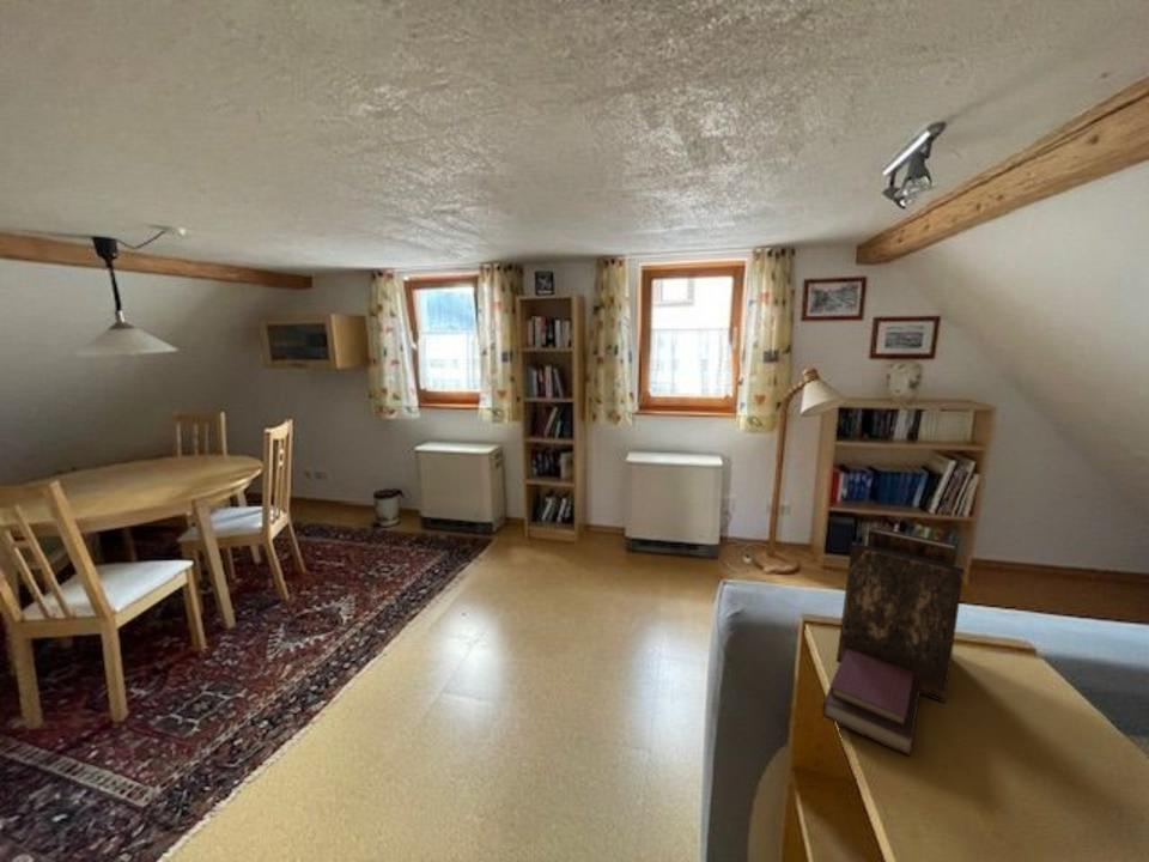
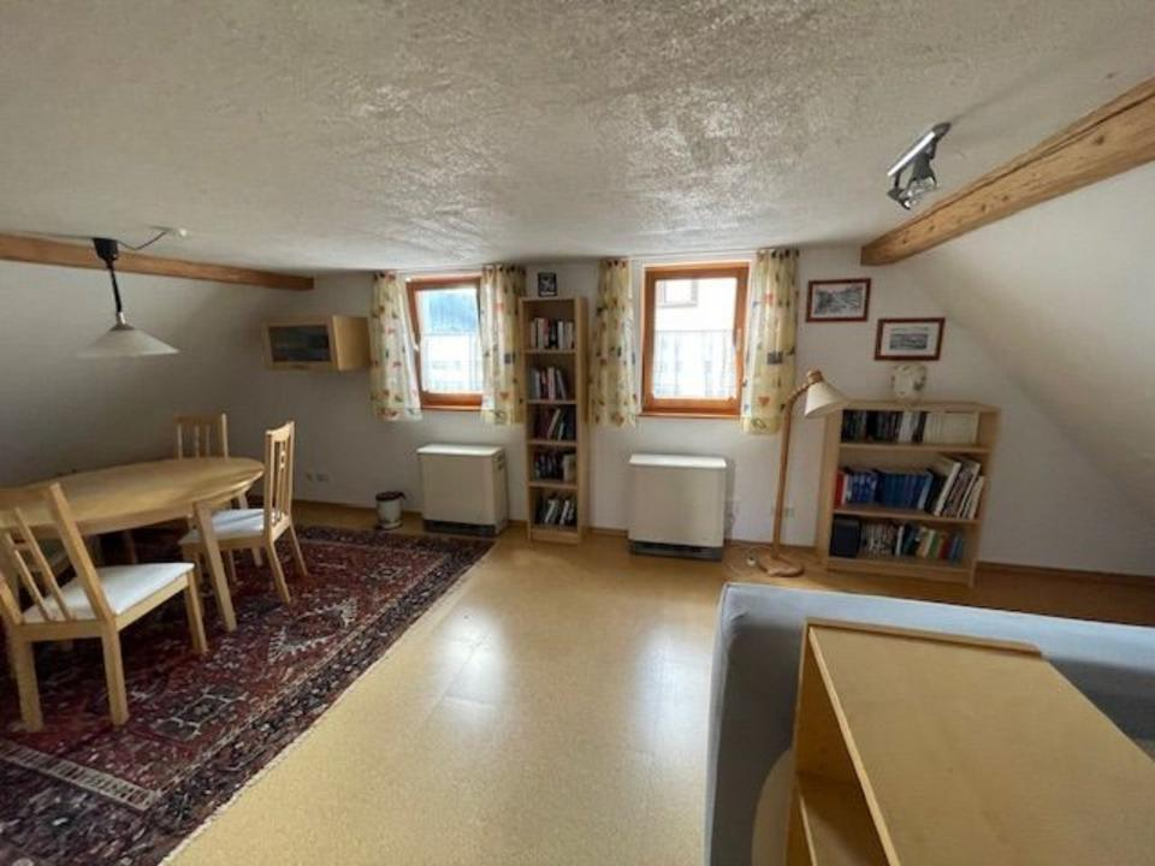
- book (894, 619)
